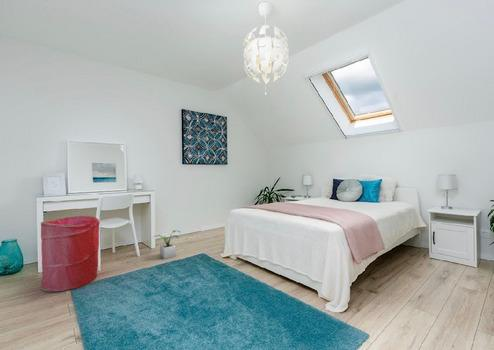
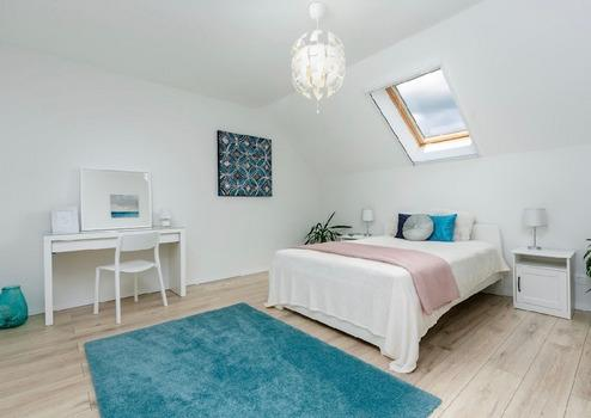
- laundry hamper (72, 249)
- potted plant (169, 244)
